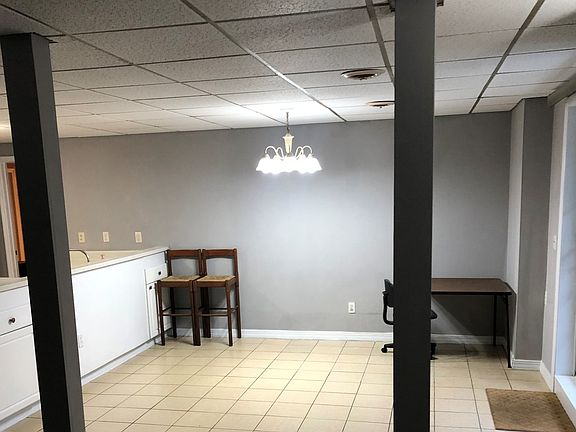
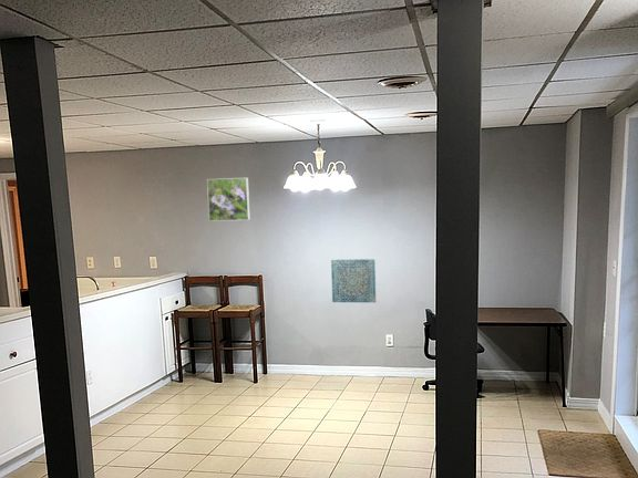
+ wall art (353, 280)
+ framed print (228, 199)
